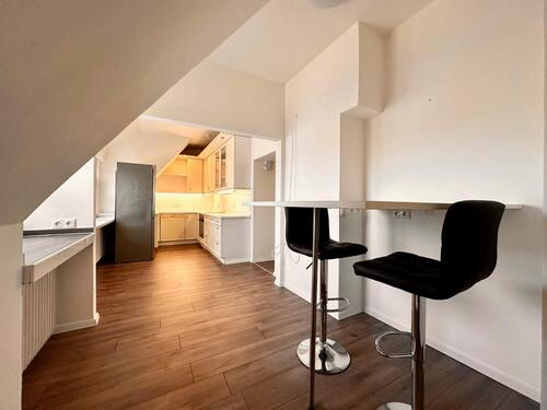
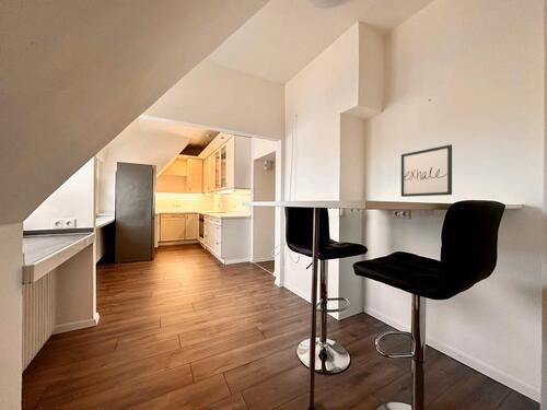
+ wall art (423, 173)
